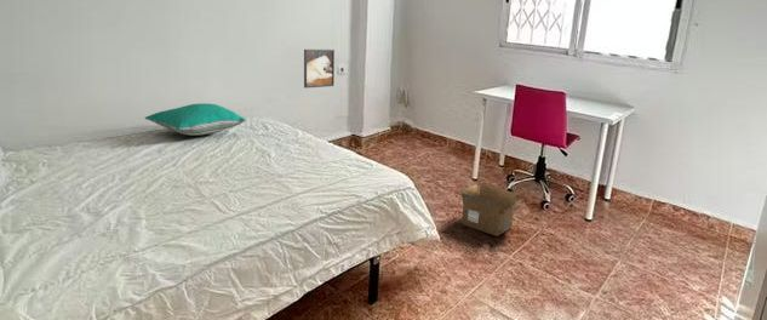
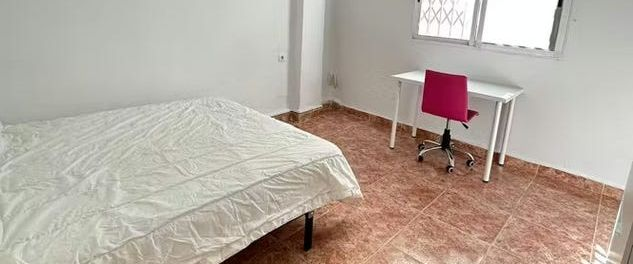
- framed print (319, 68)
- cardboard box (490, 210)
- pillow (195, 119)
